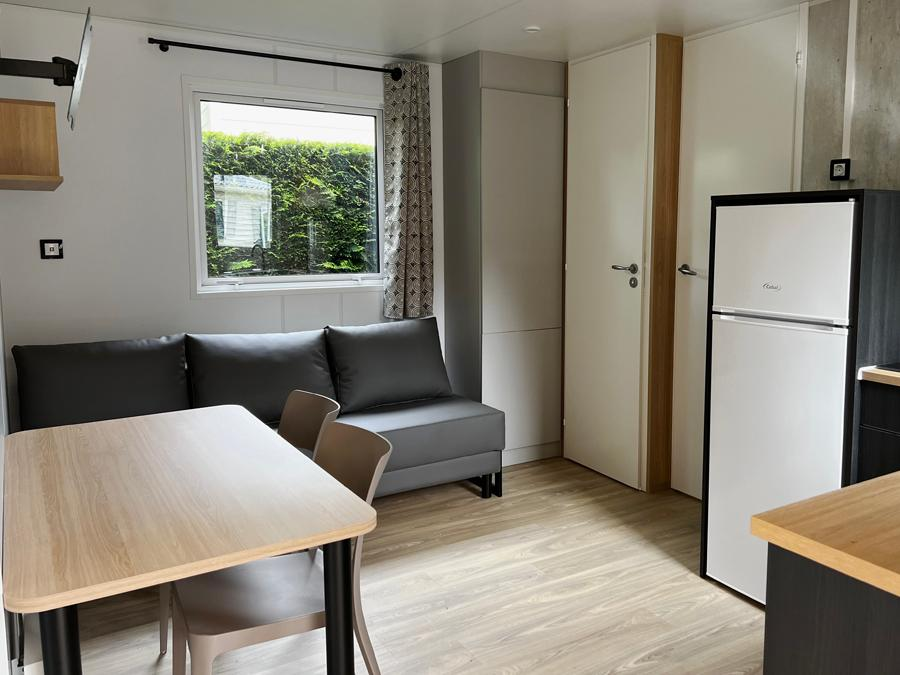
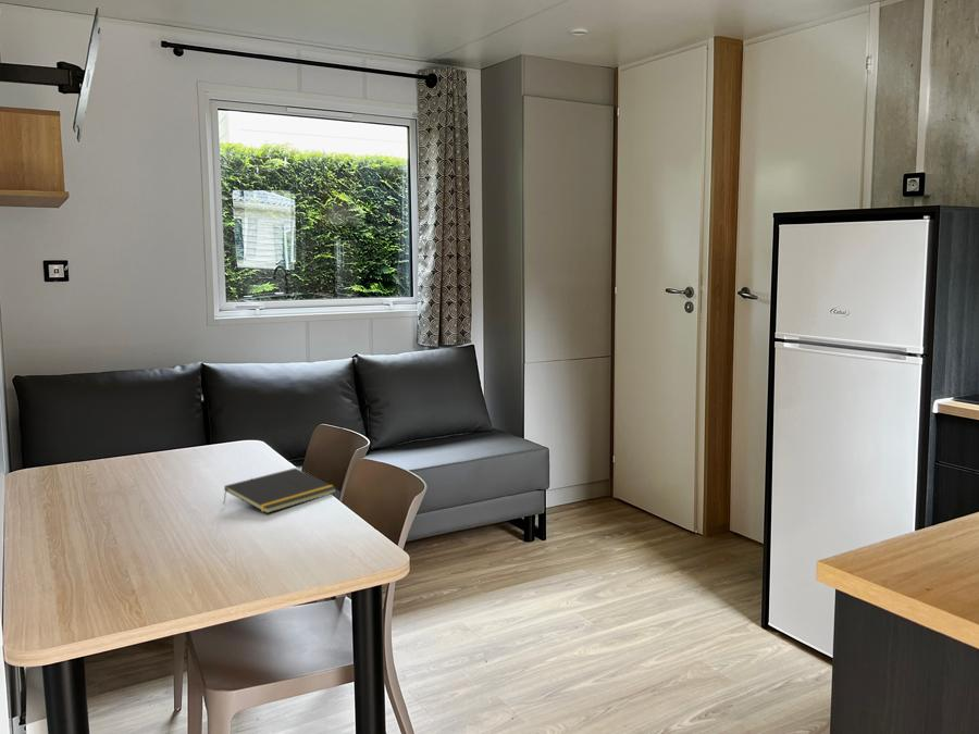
+ notepad (282, 488)
